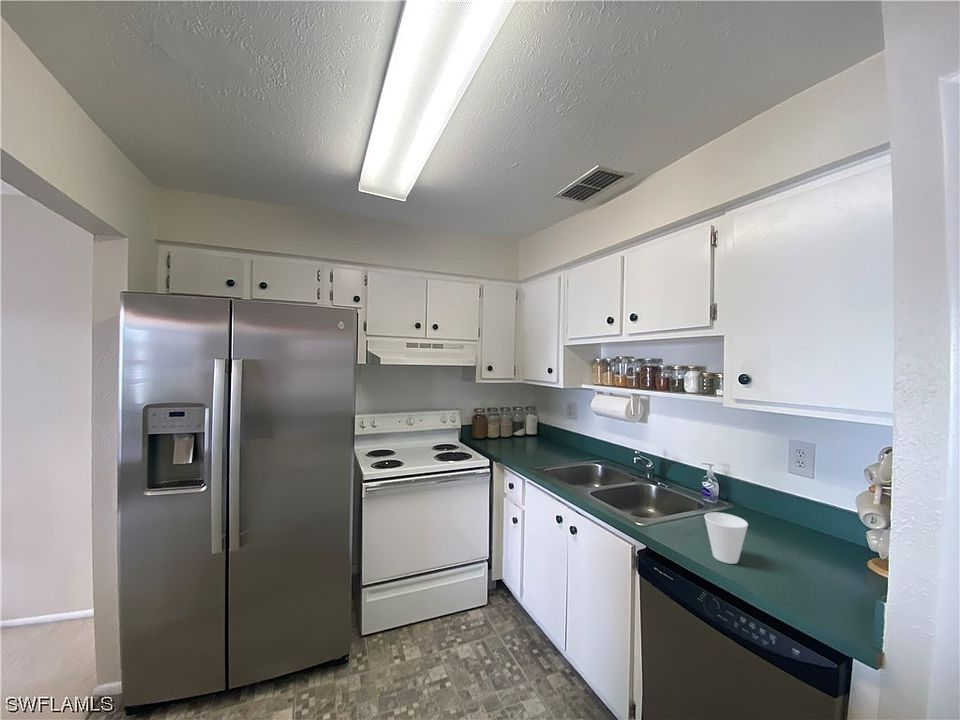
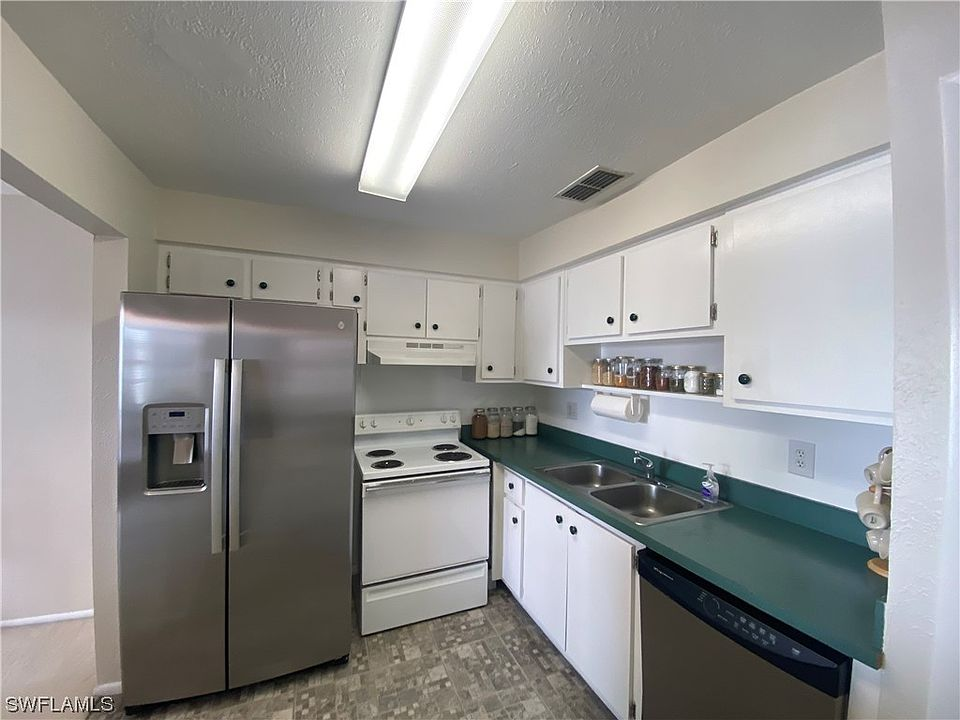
- cup (725, 538)
